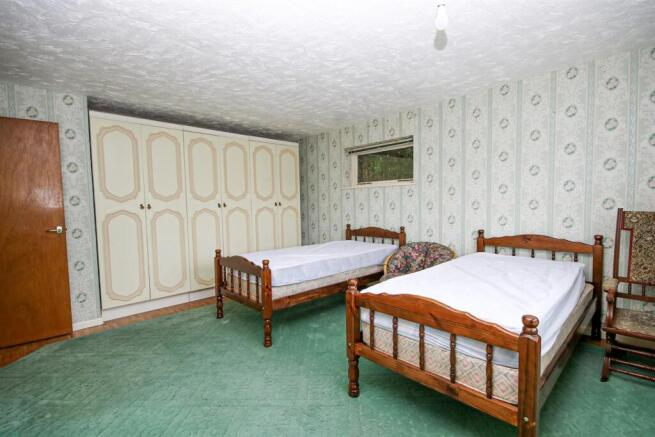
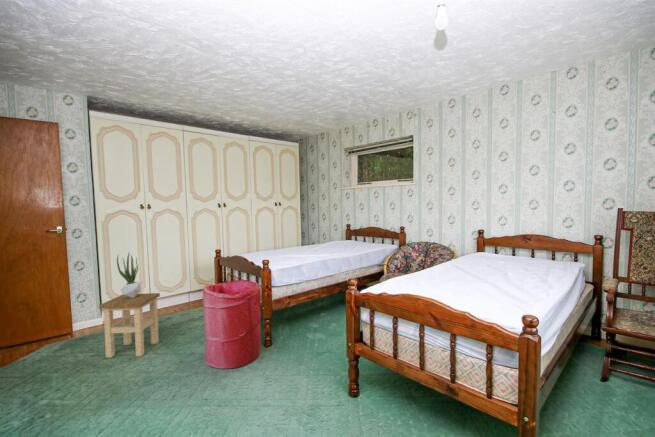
+ laundry hamper (233, 320)
+ potted plant (128, 275)
+ stool (132, 322)
